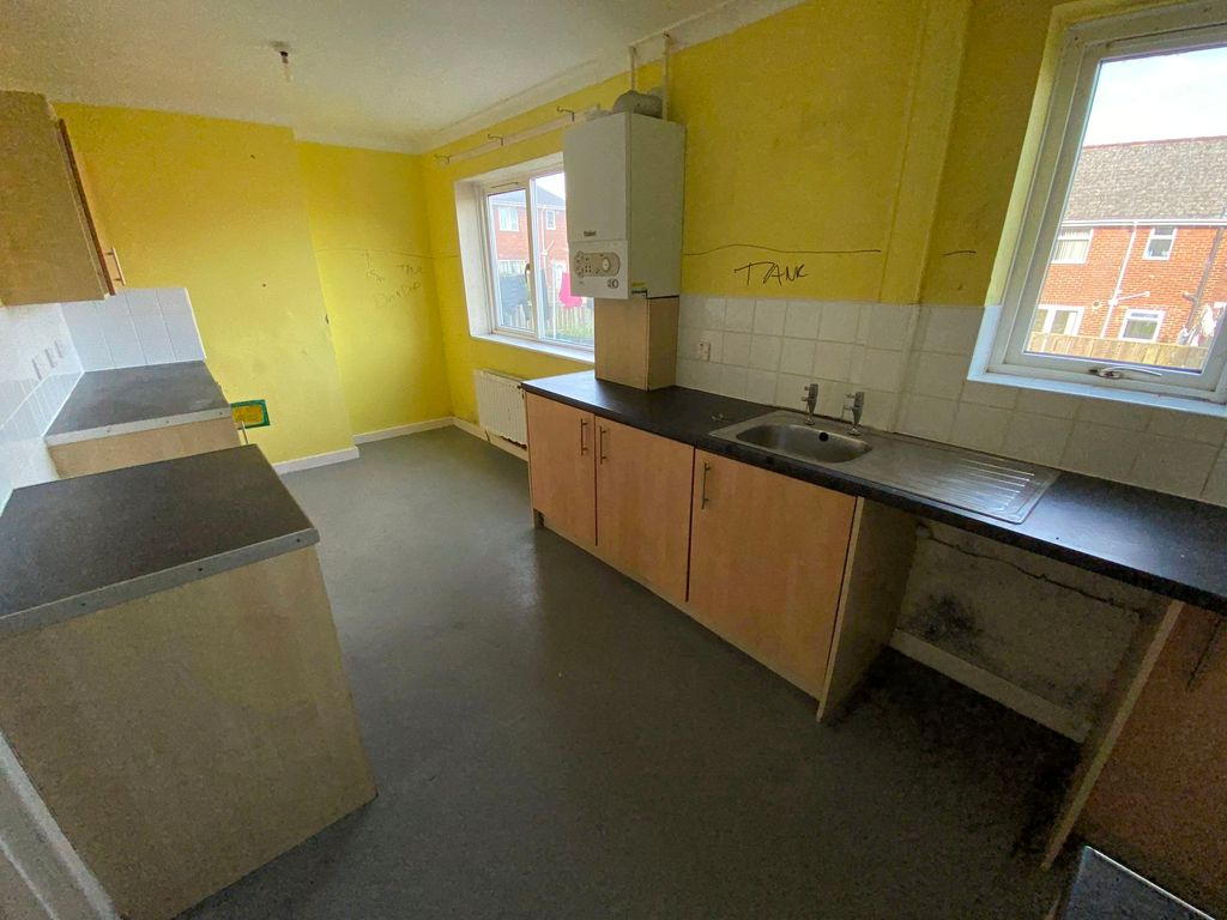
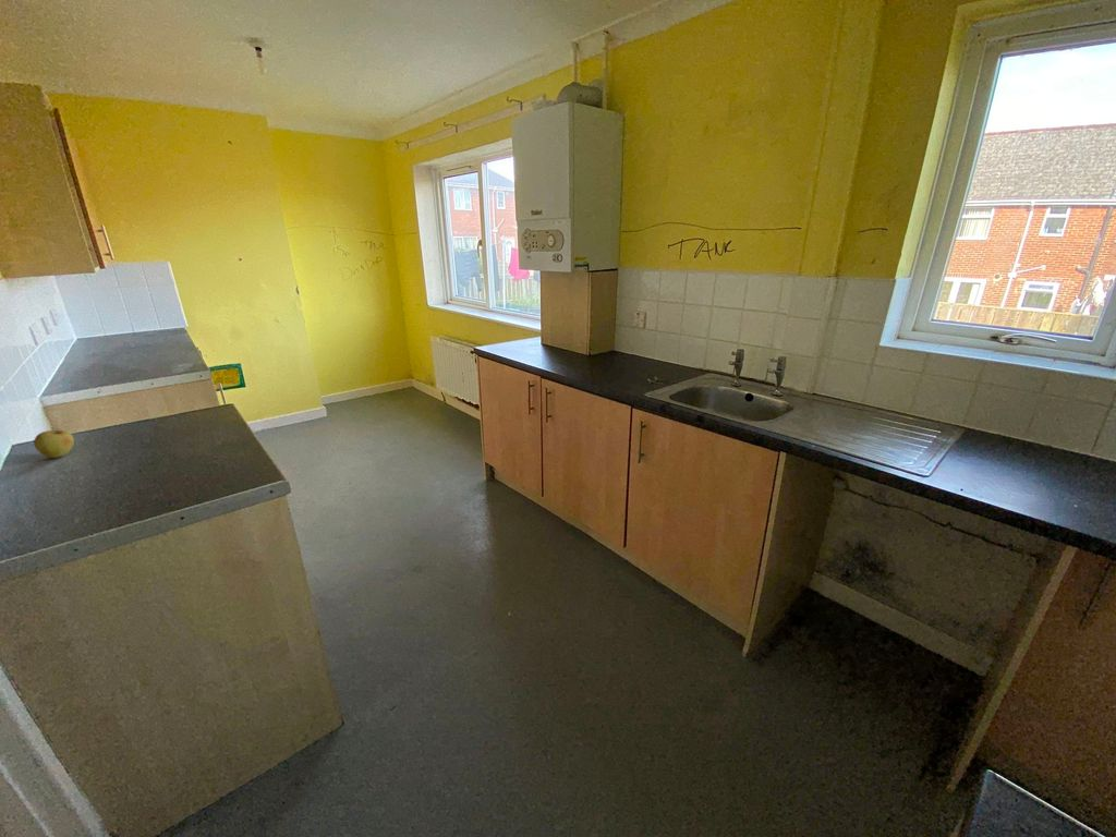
+ apple (54, 442)
